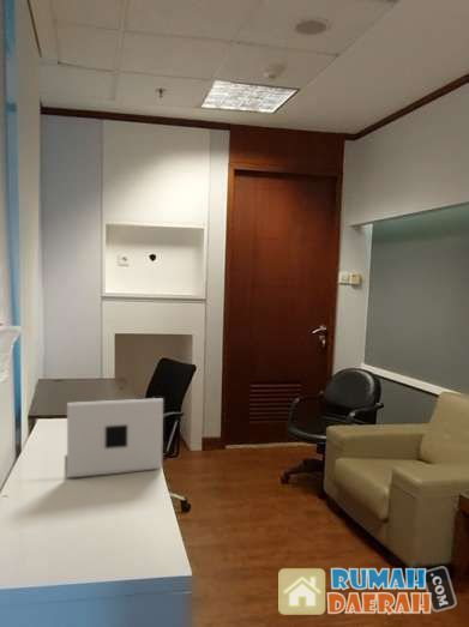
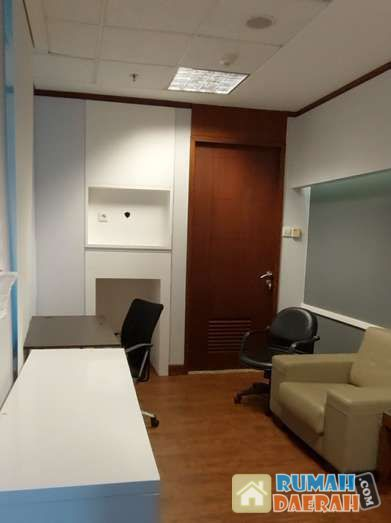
- laptop (113, 427)
